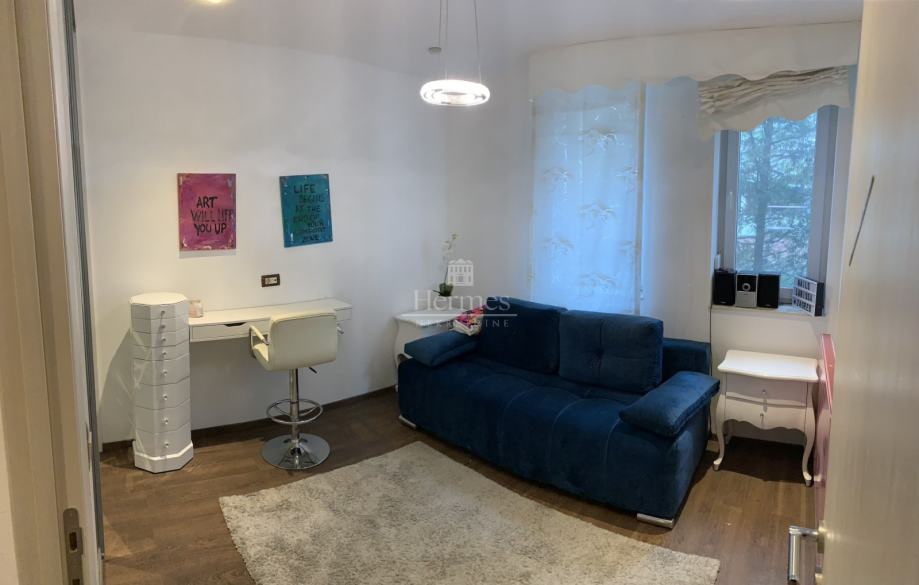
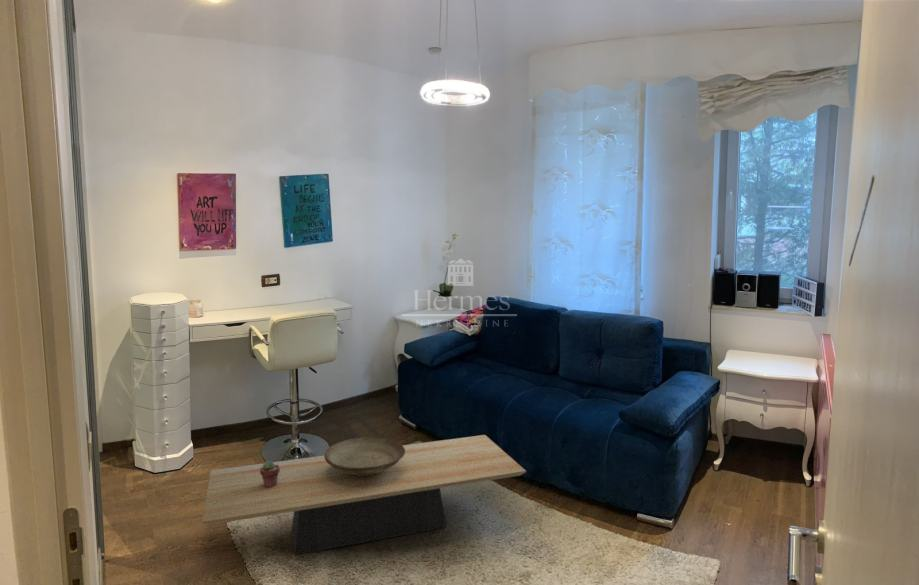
+ potted succulent (269, 472)
+ decorative bowl (365, 460)
+ coffee table (368, 499)
